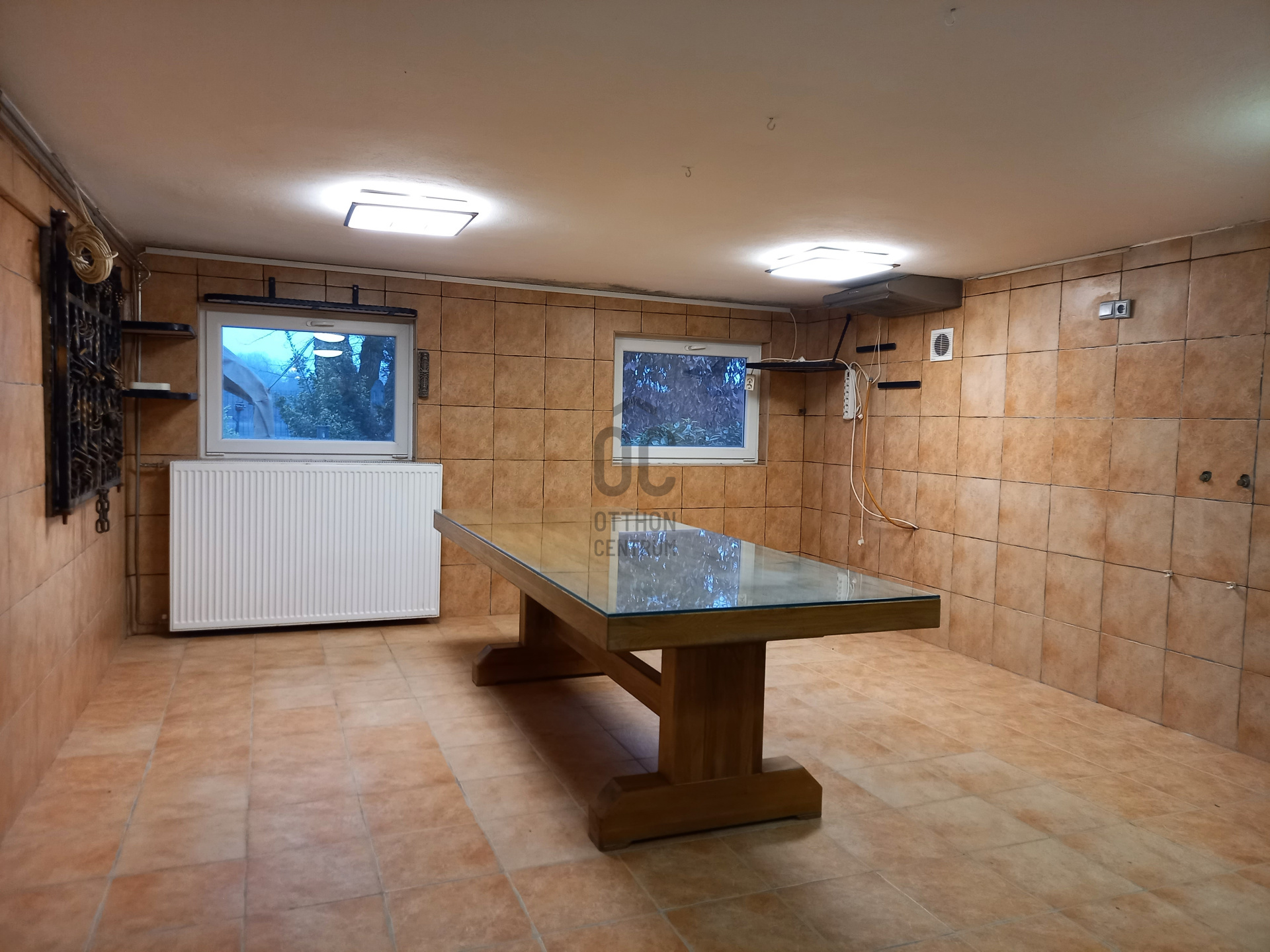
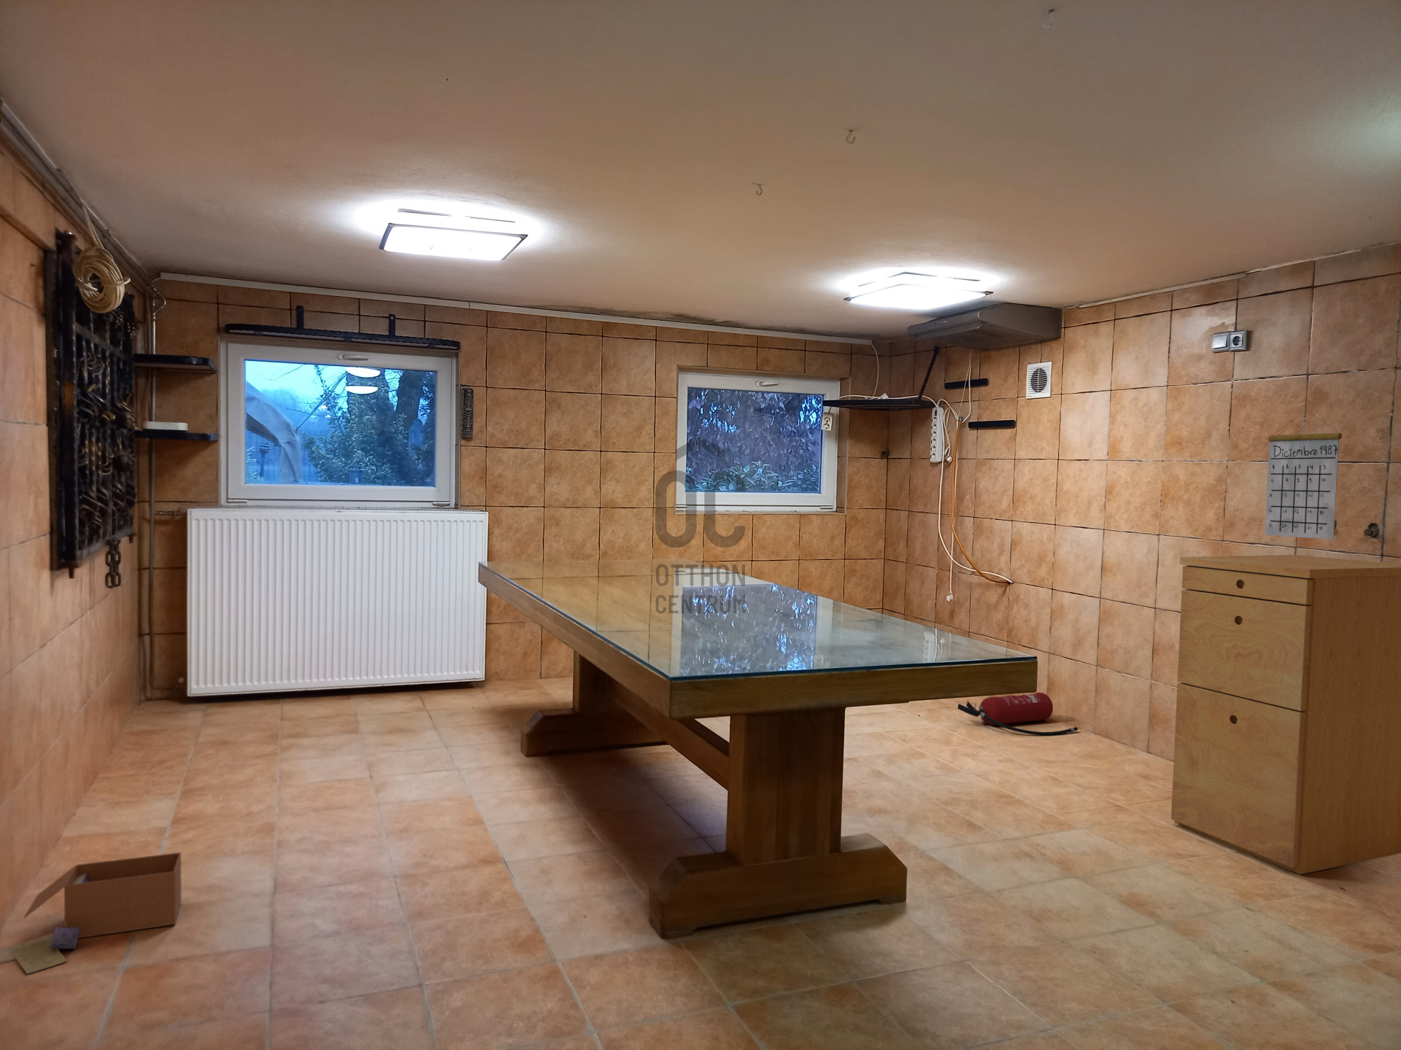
+ calendar (1302, 473)
+ fire extinguisher (1017, 712)
+ cardboard box (85, 911)
+ filing cabinet (1294, 700)
